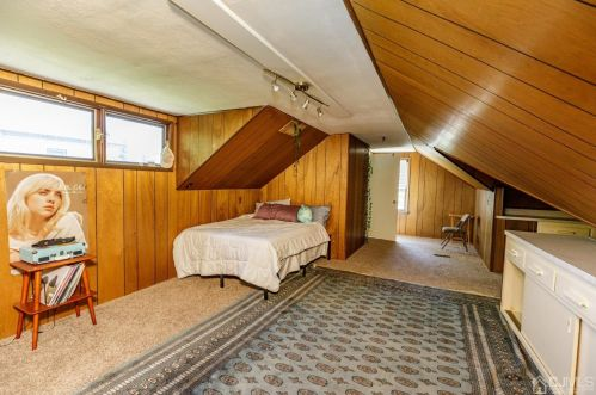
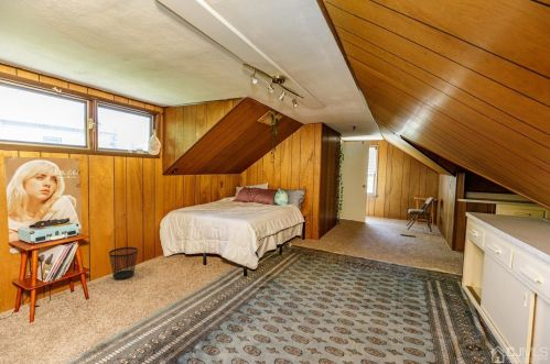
+ wastebasket (123, 263)
